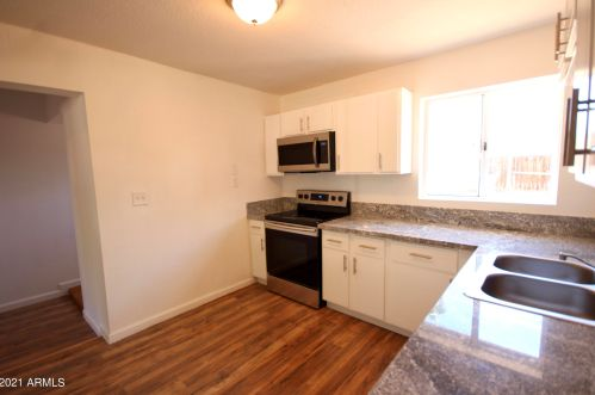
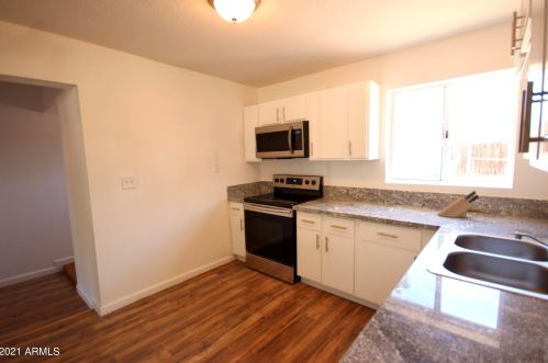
+ knife block (457, 203)
